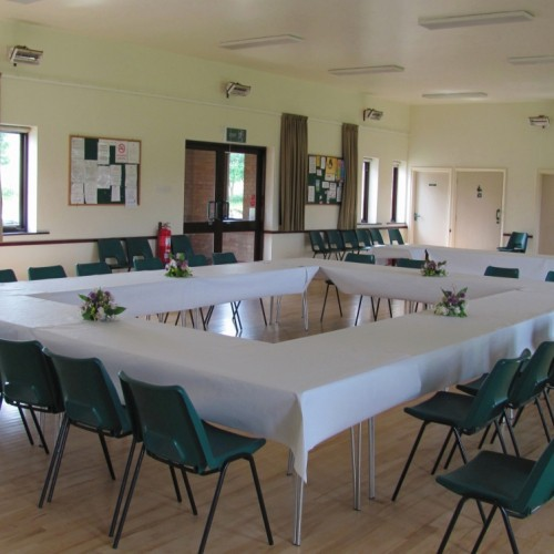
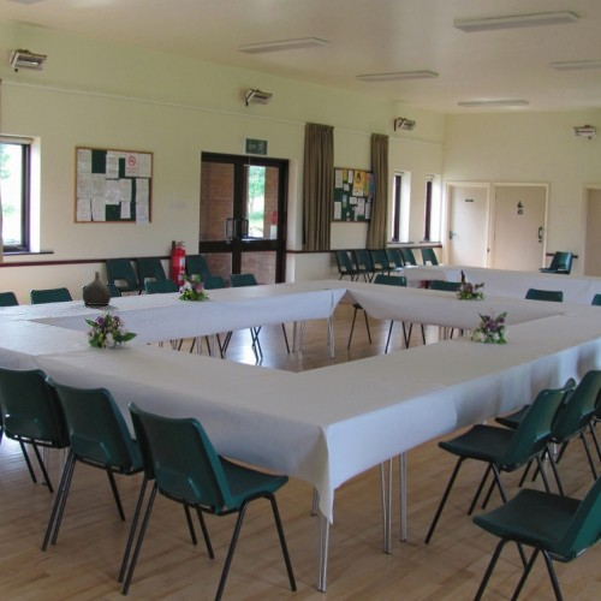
+ water jug (96, 287)
